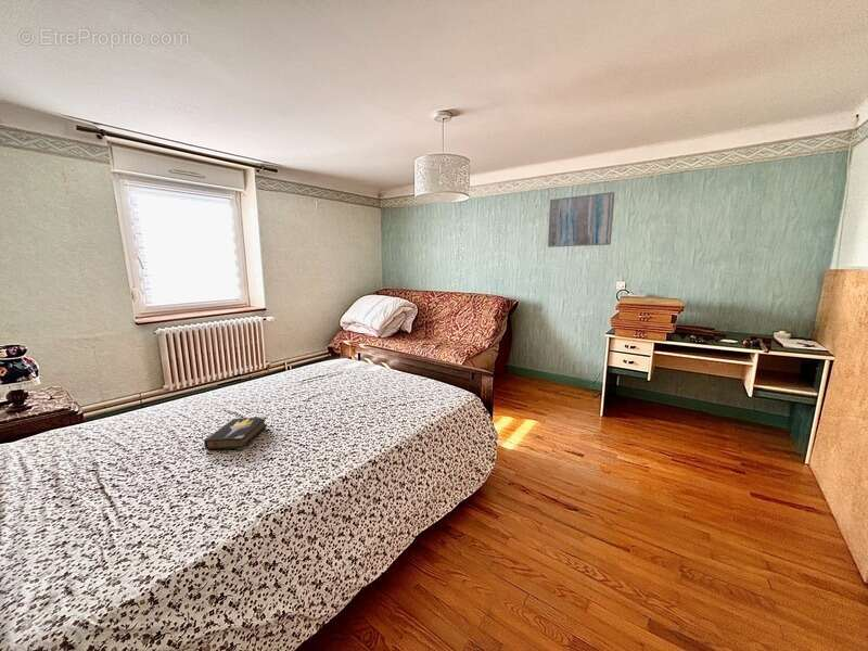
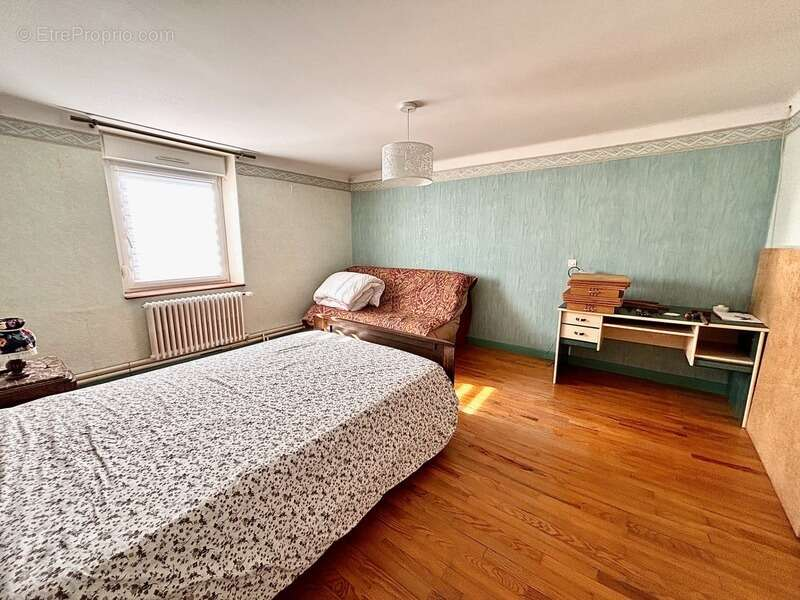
- hardback book (238, 431)
- wall art (578, 221)
